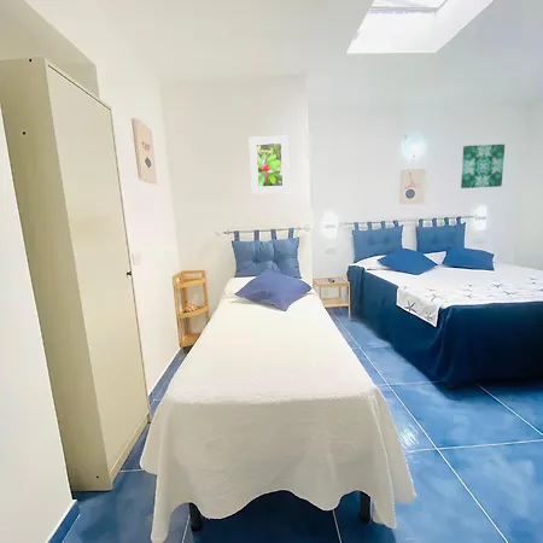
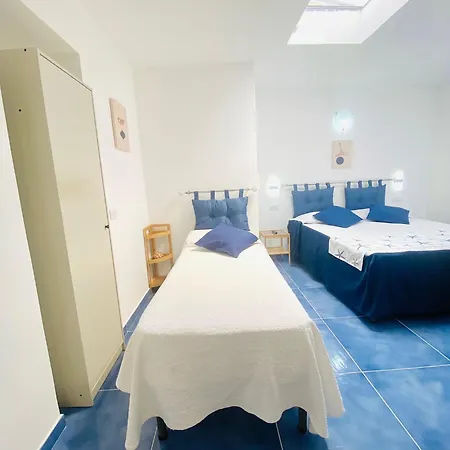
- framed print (269, 165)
- wall art (481, 167)
